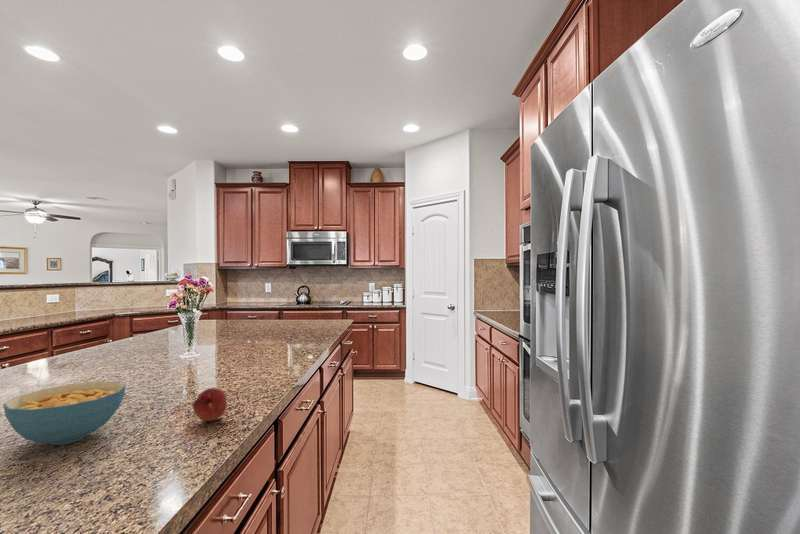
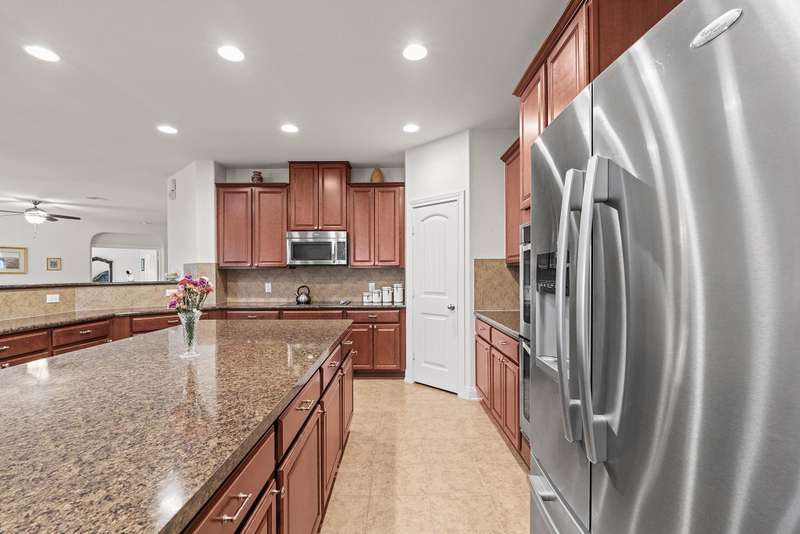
- fruit (210, 404)
- cereal bowl (68, 416)
